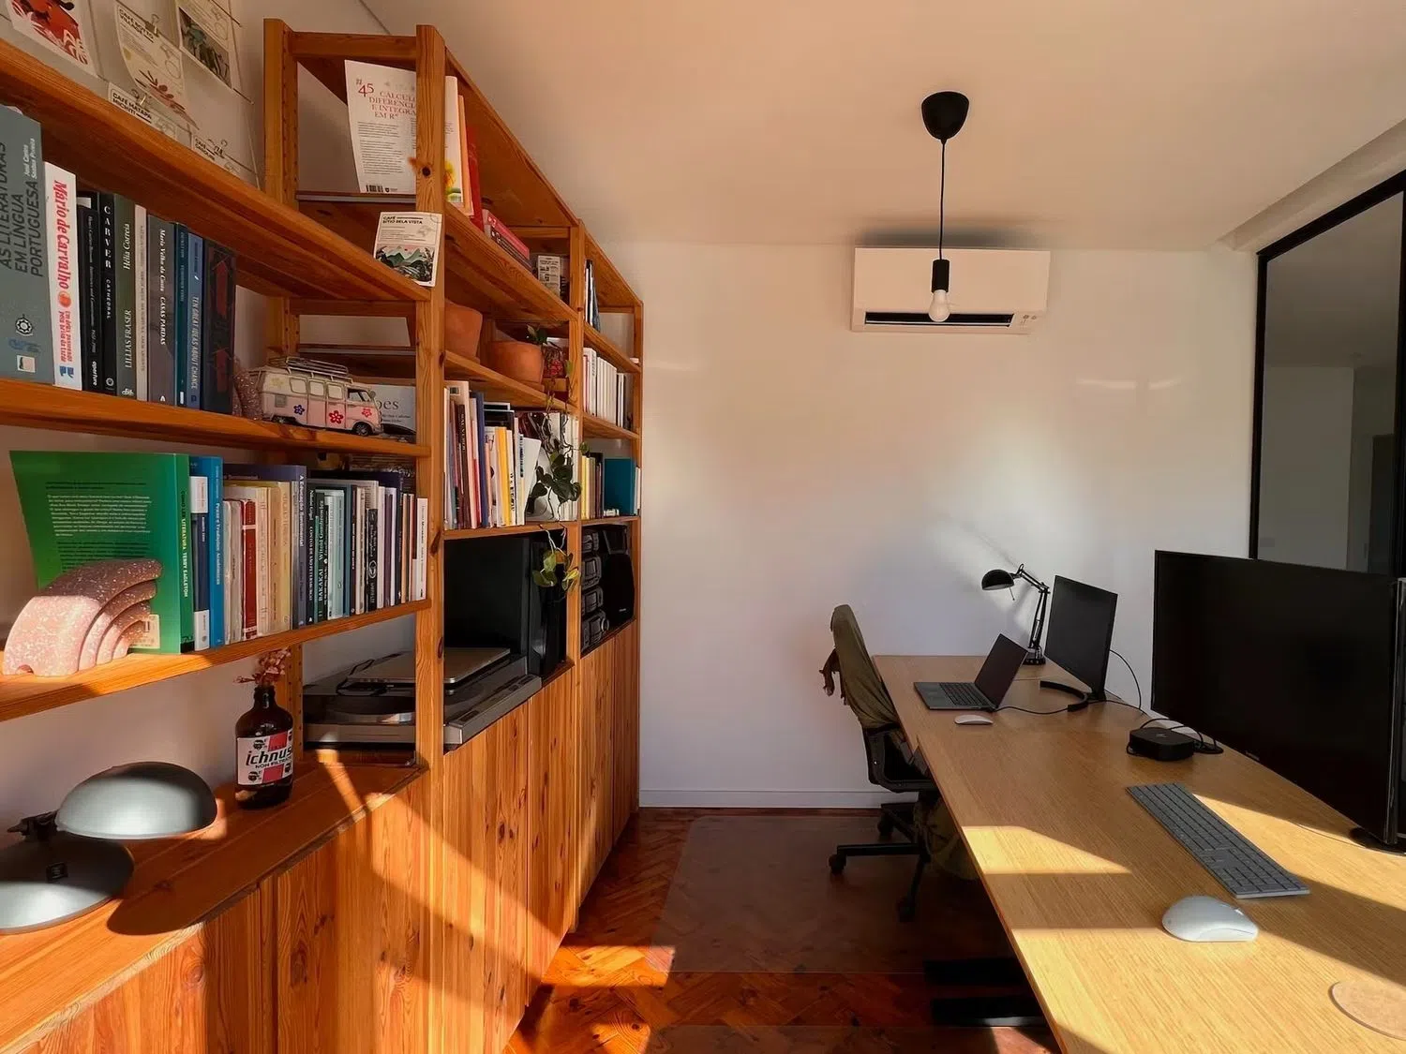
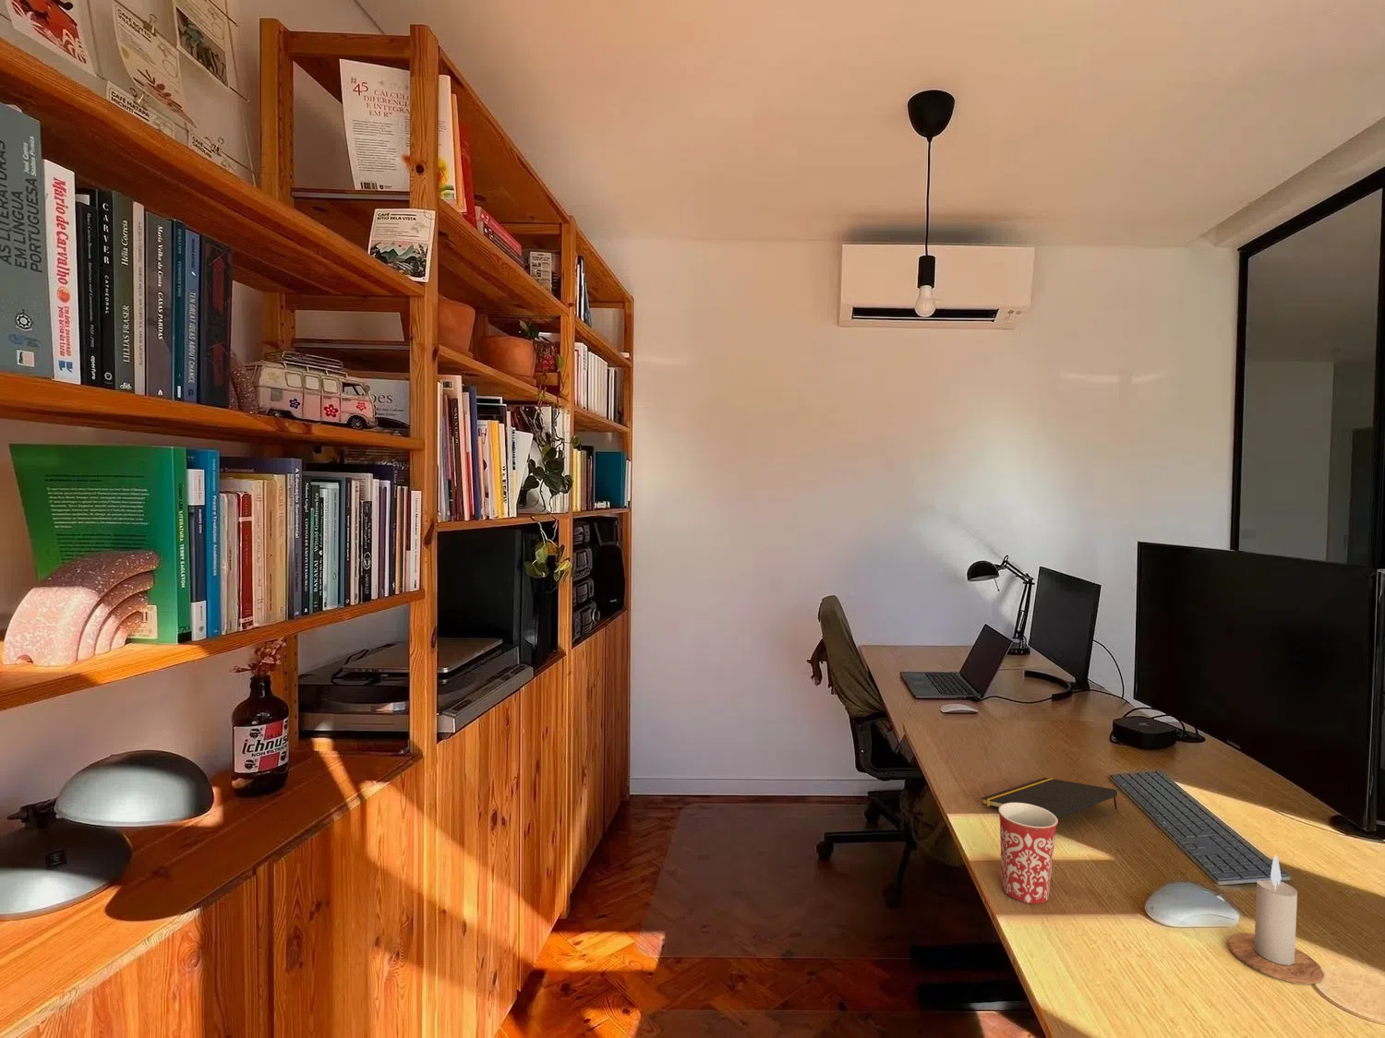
+ mug (1025, 848)
+ notepad (1048, 797)
+ candle (1275, 907)
